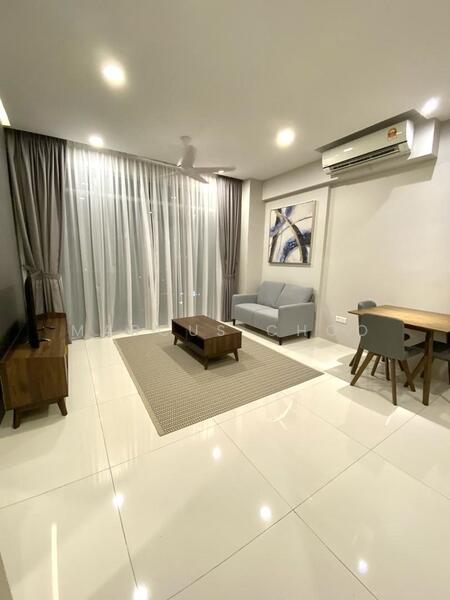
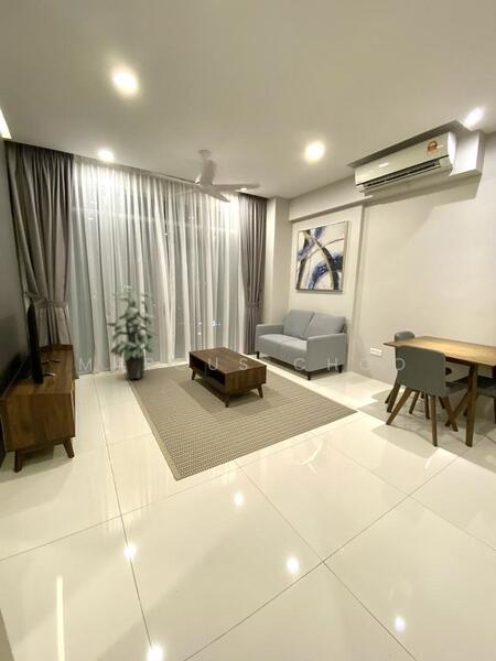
+ indoor plant (131, 332)
